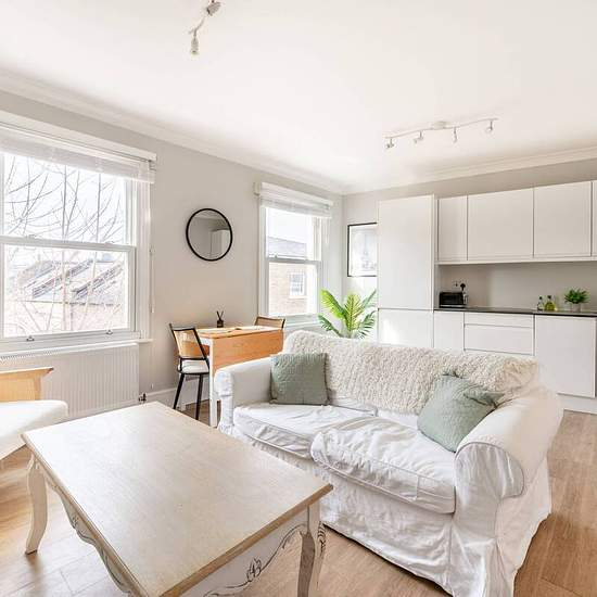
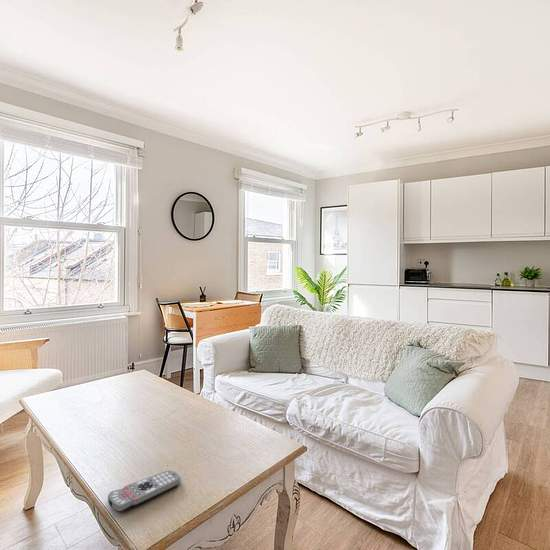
+ remote control (146, 489)
